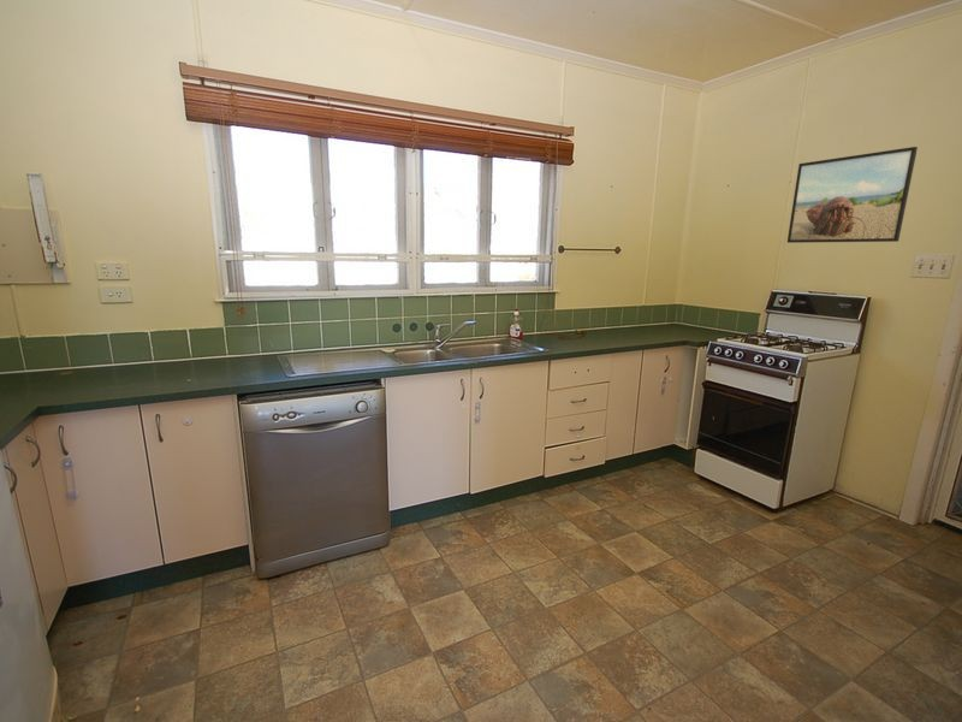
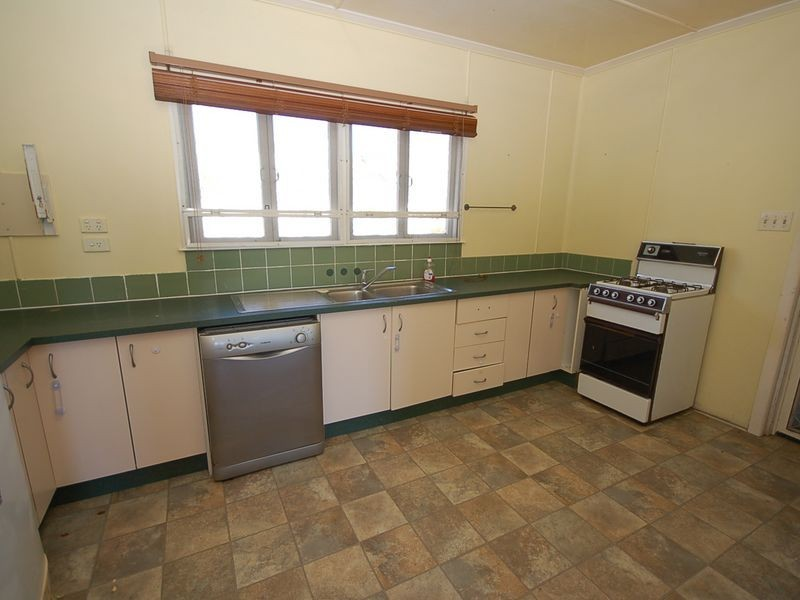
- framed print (845, 200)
